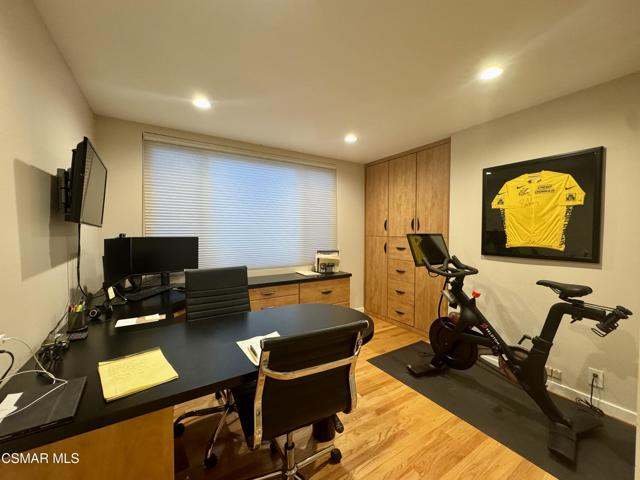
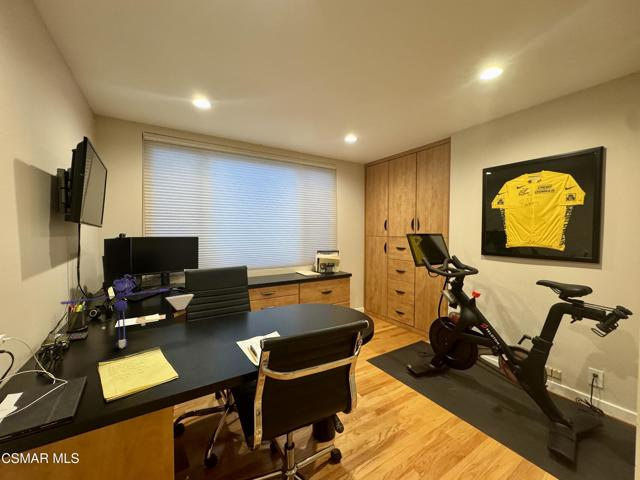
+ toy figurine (126, 307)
